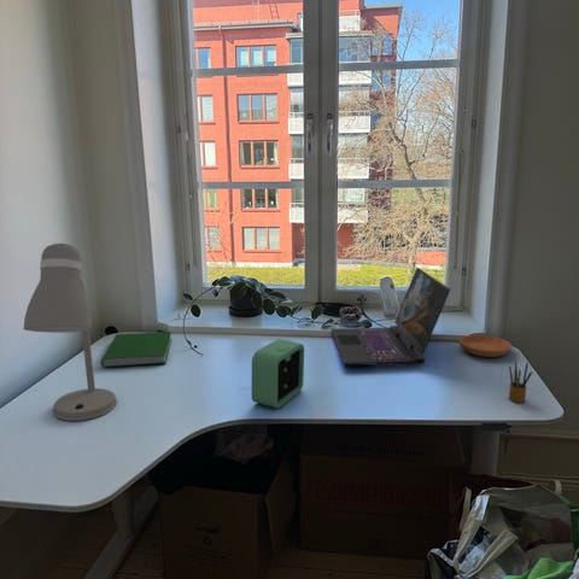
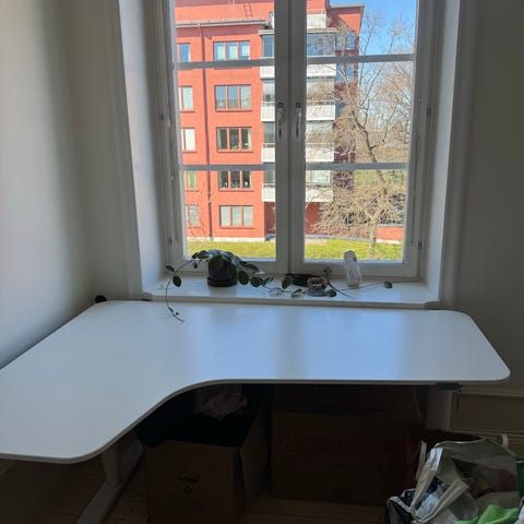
- pencil box (519, 381)
- alarm clock (279, 372)
- desk lamp (69, 332)
- hardcover book (139, 347)
- laptop (396, 318)
- saucer (484, 346)
